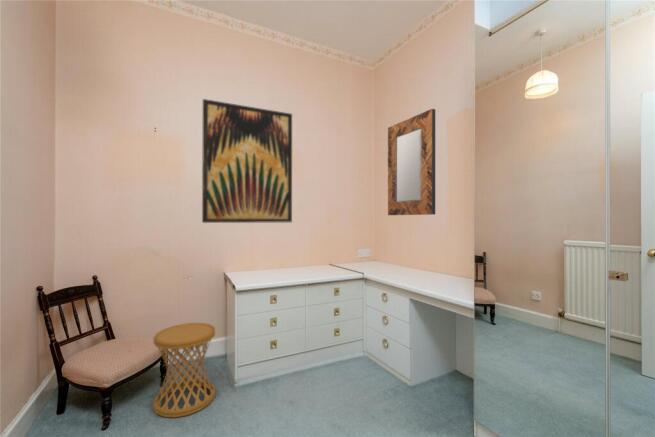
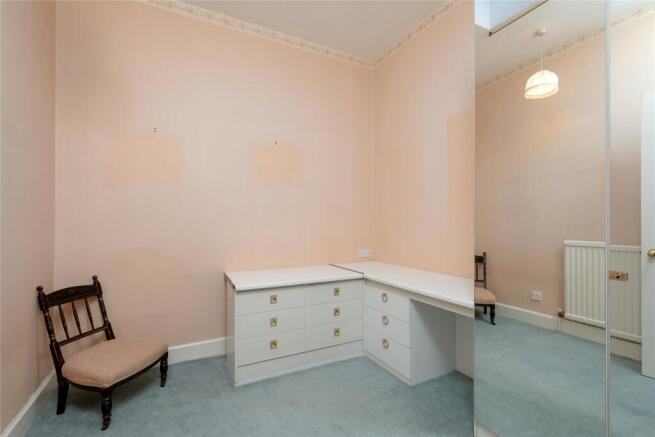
- home mirror (409, 167)
- side table (185, 365)
- wall art (250, 164)
